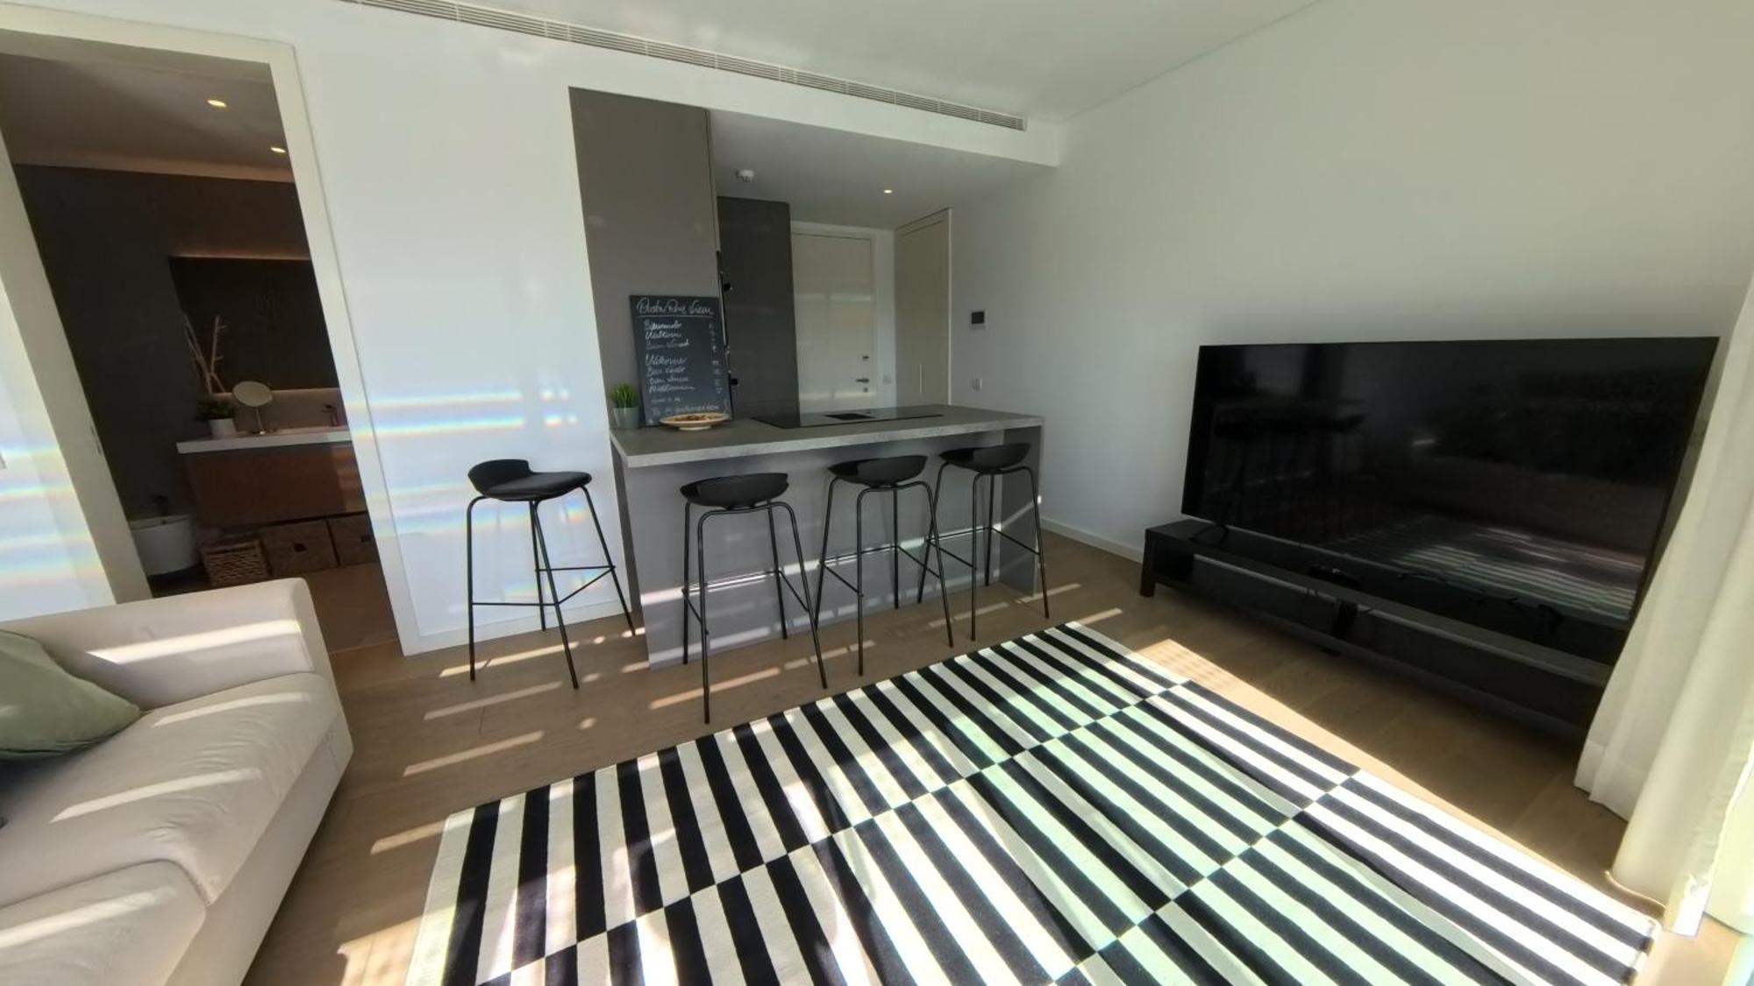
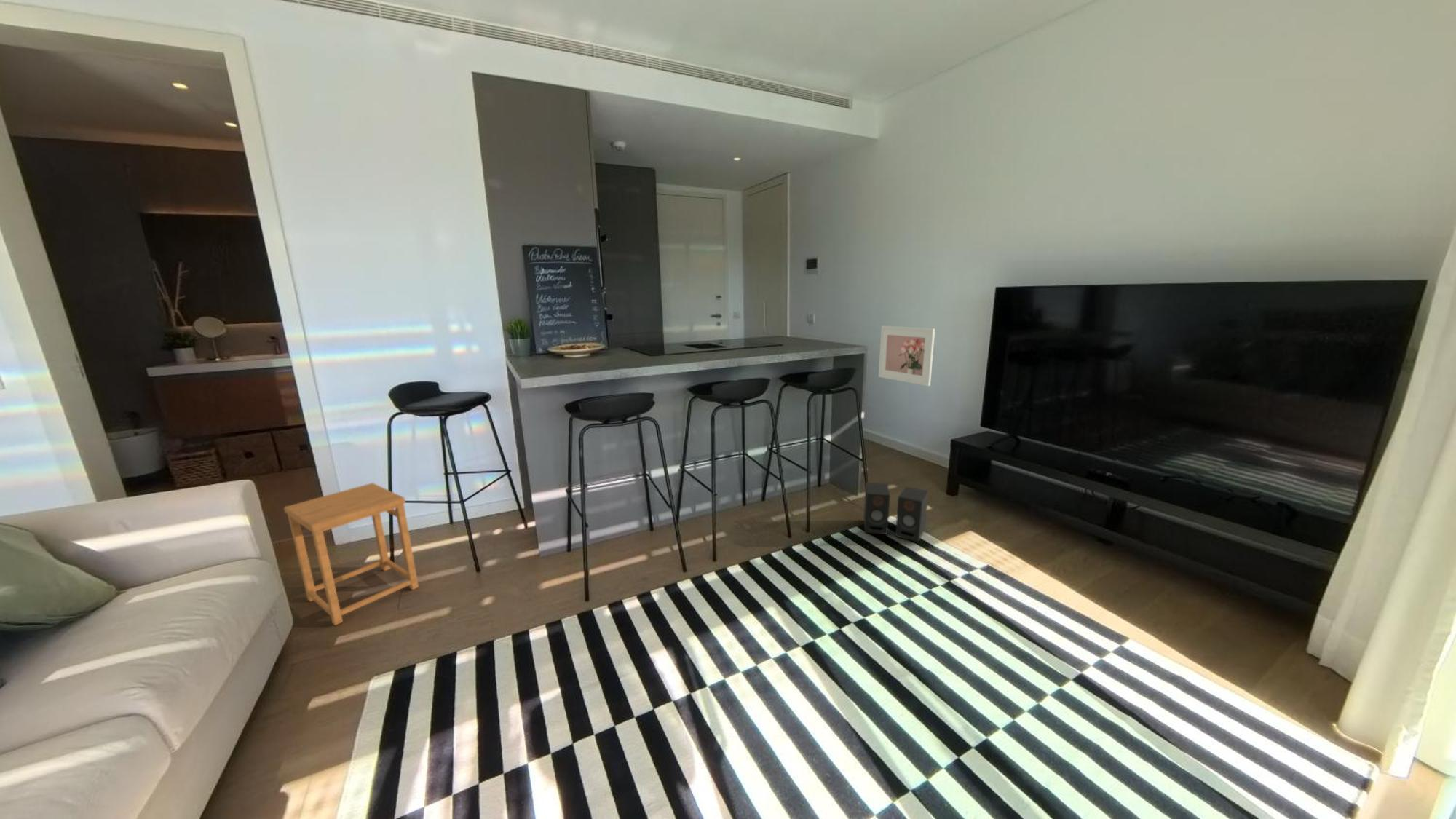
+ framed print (904, 355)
+ speaker (888, 510)
+ side table (364, 566)
